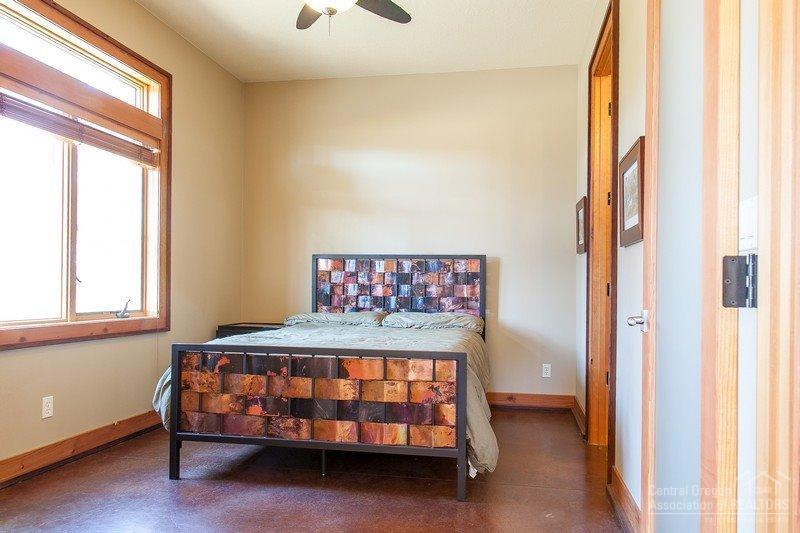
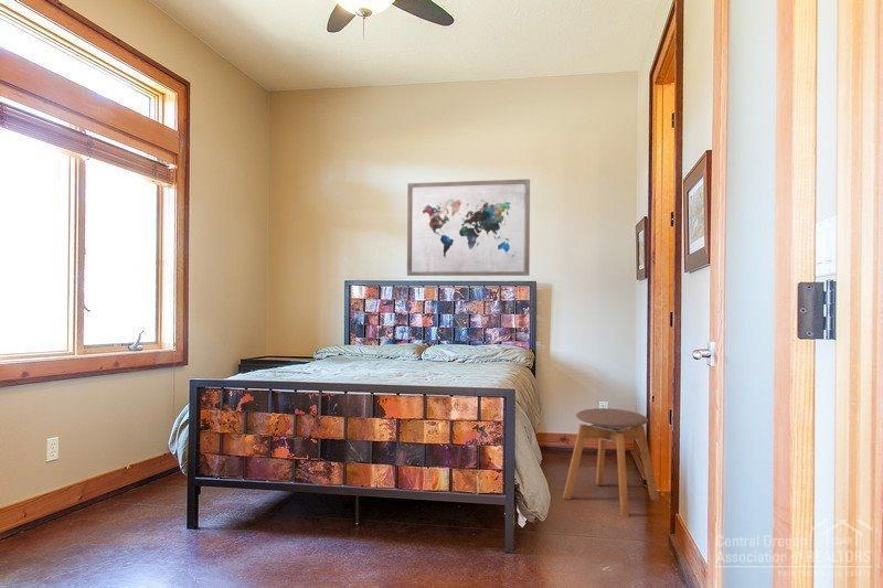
+ wall art (467, 228)
+ stool (617, 456)
